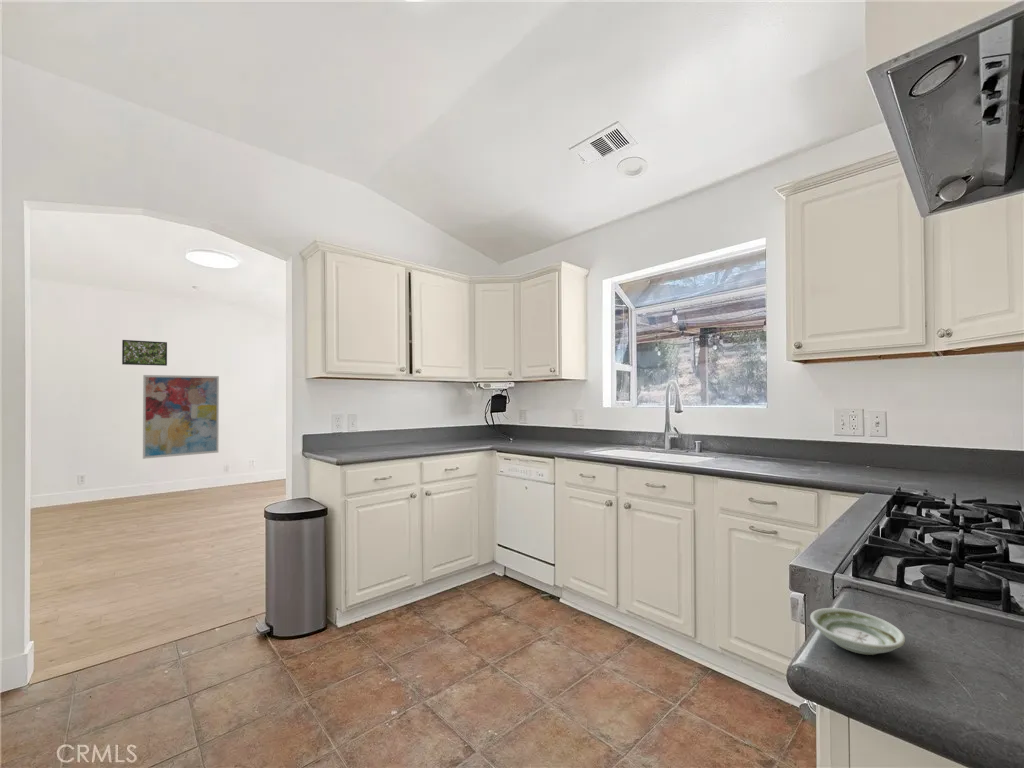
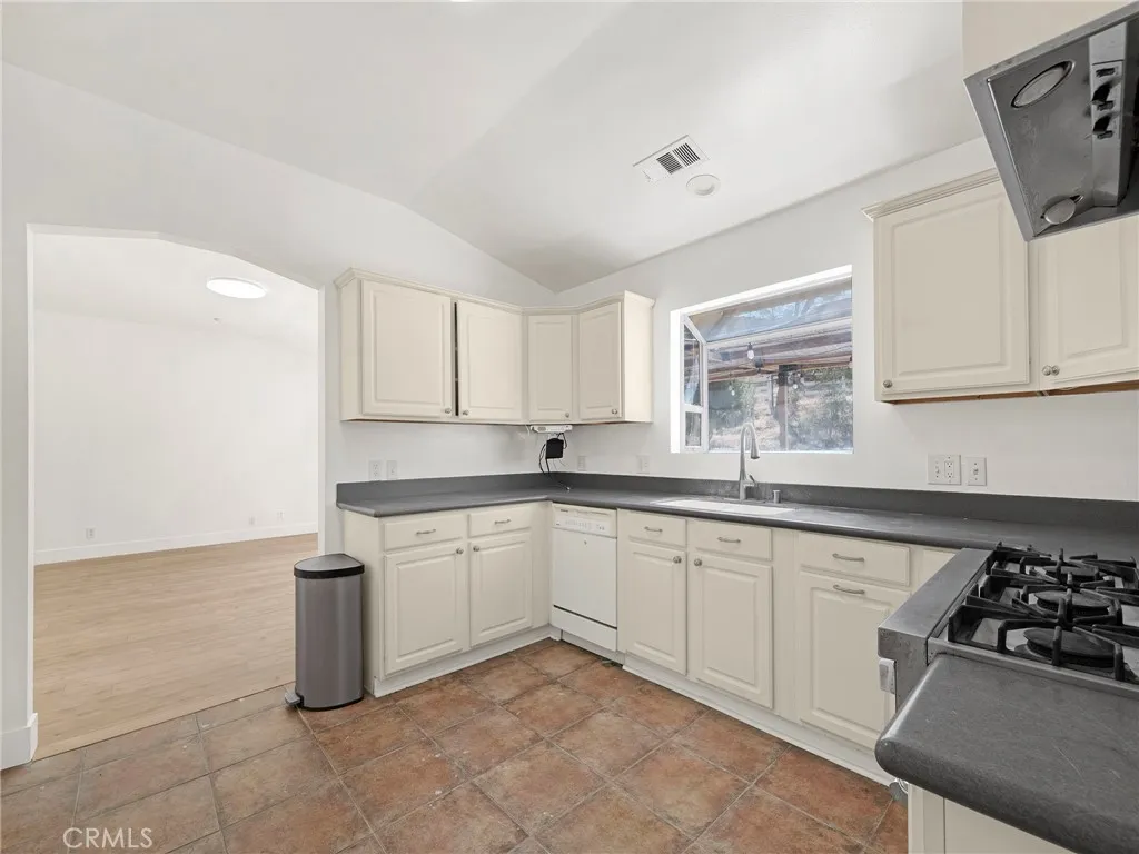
- saucer (855, 634)
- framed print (145, 353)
- wall art (182, 415)
